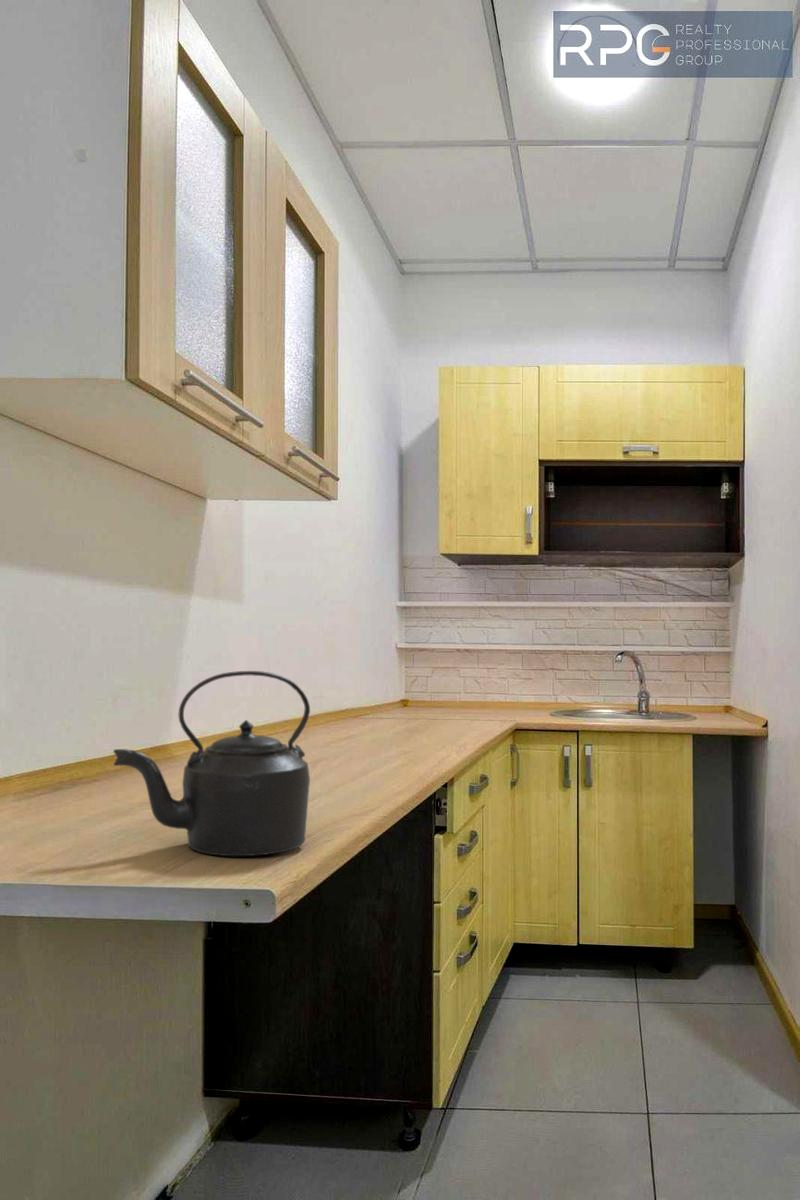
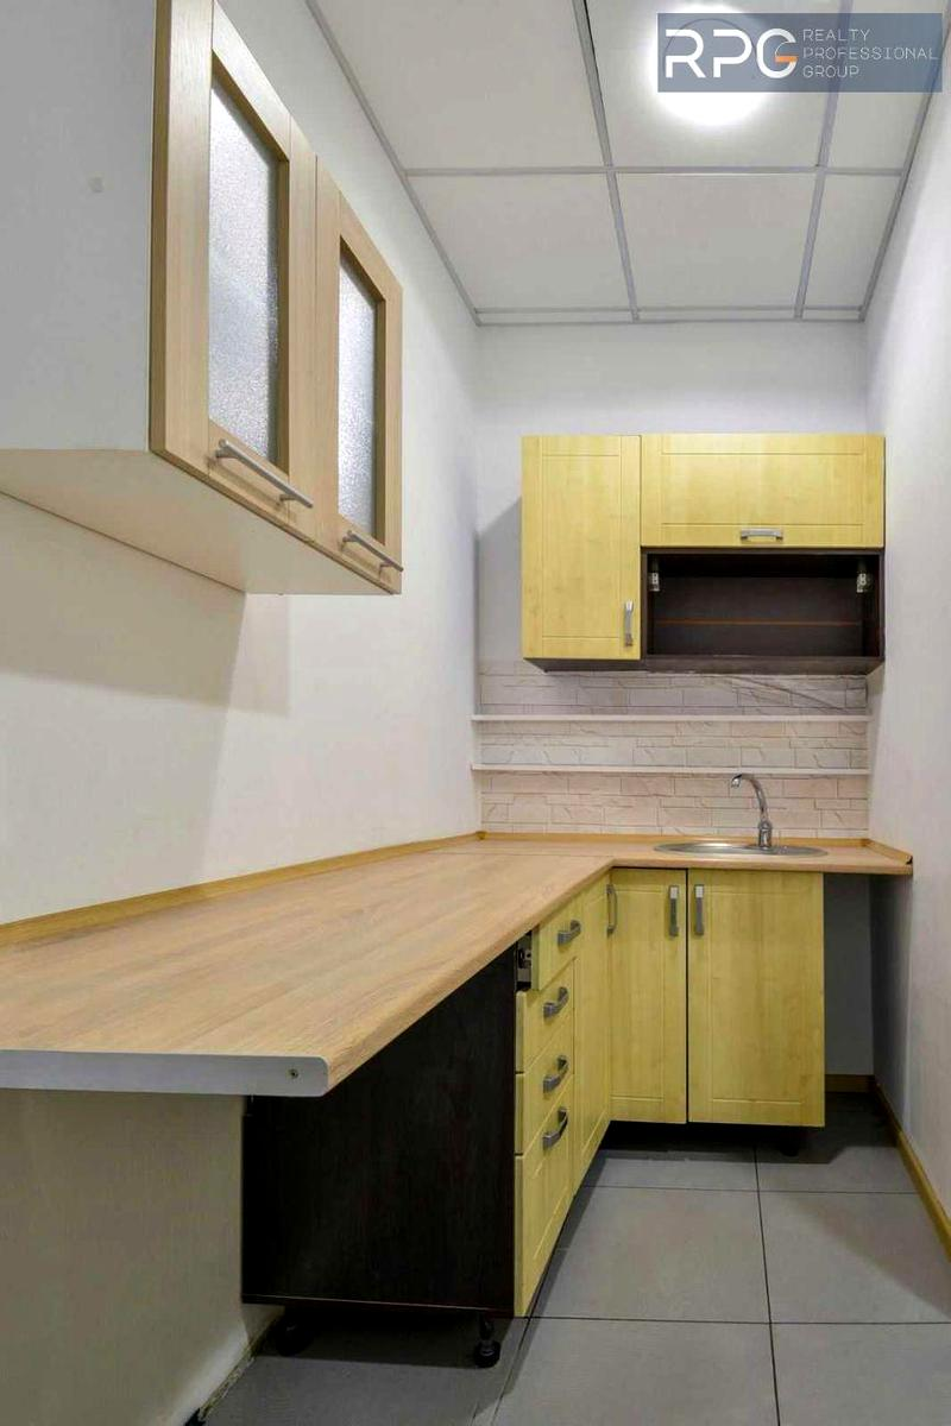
- kettle (215, 759)
